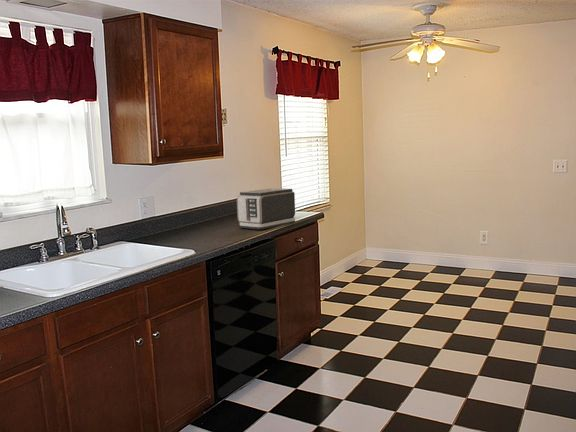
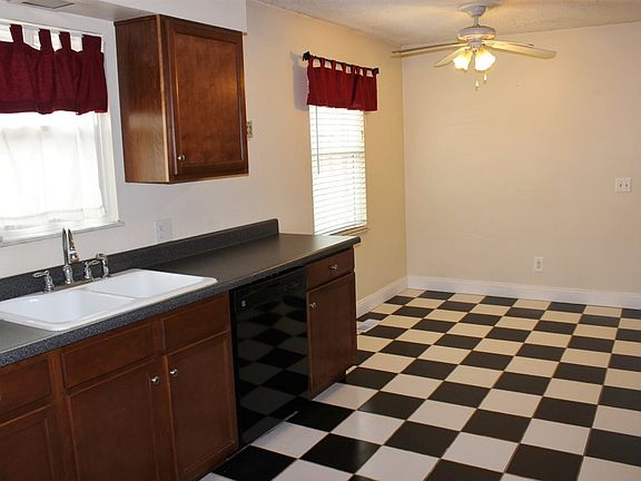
- toaster (265, 208)
